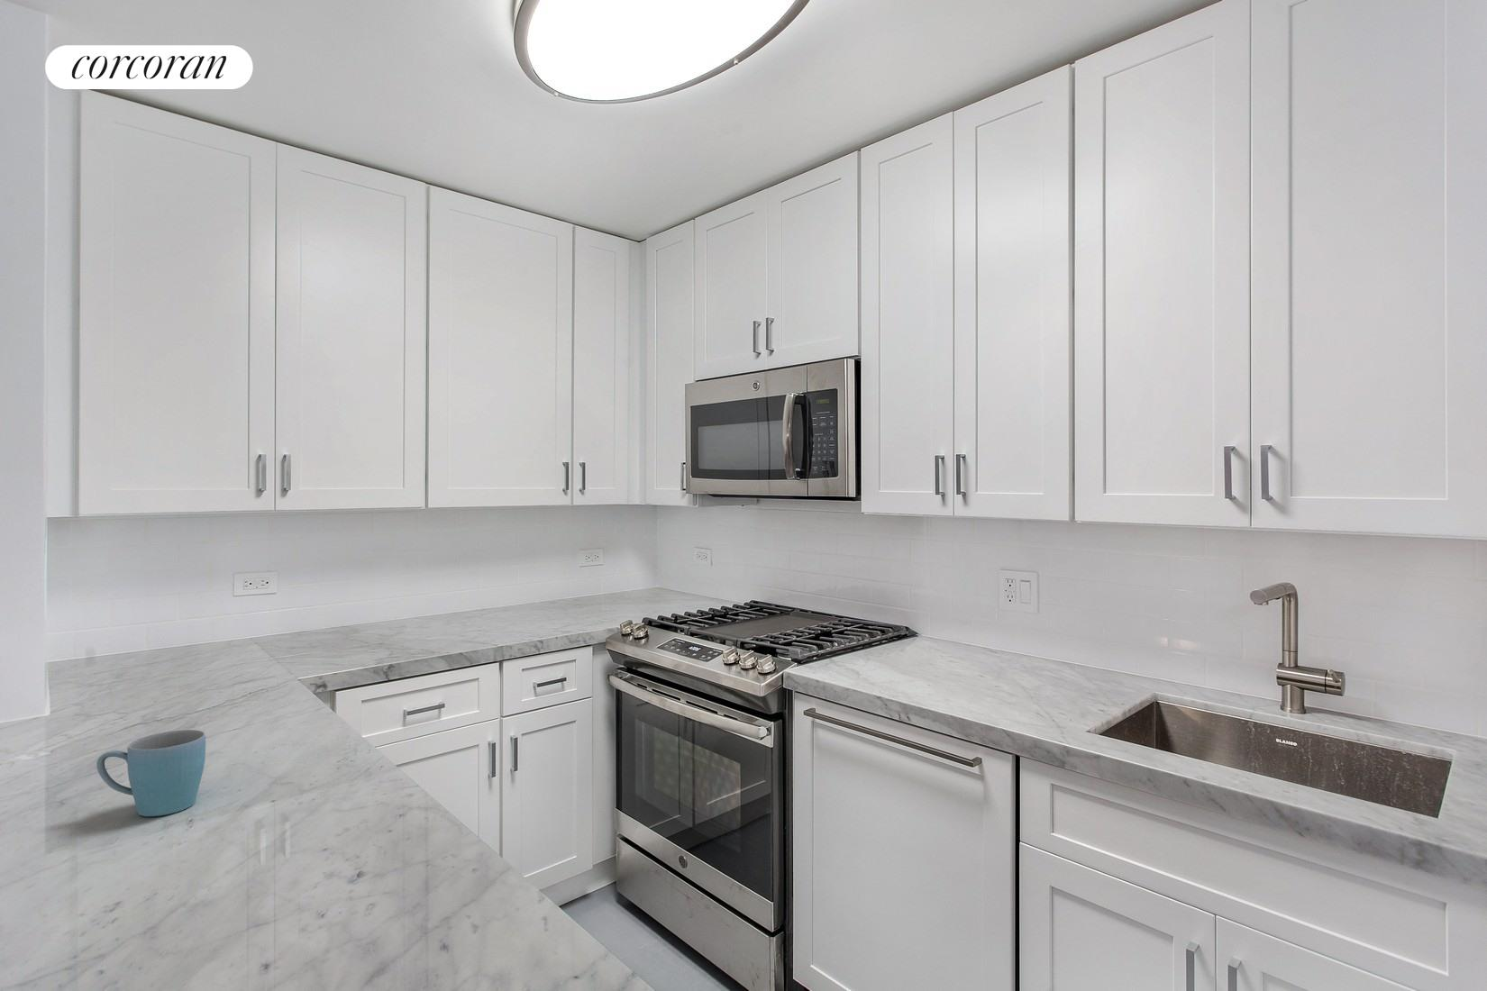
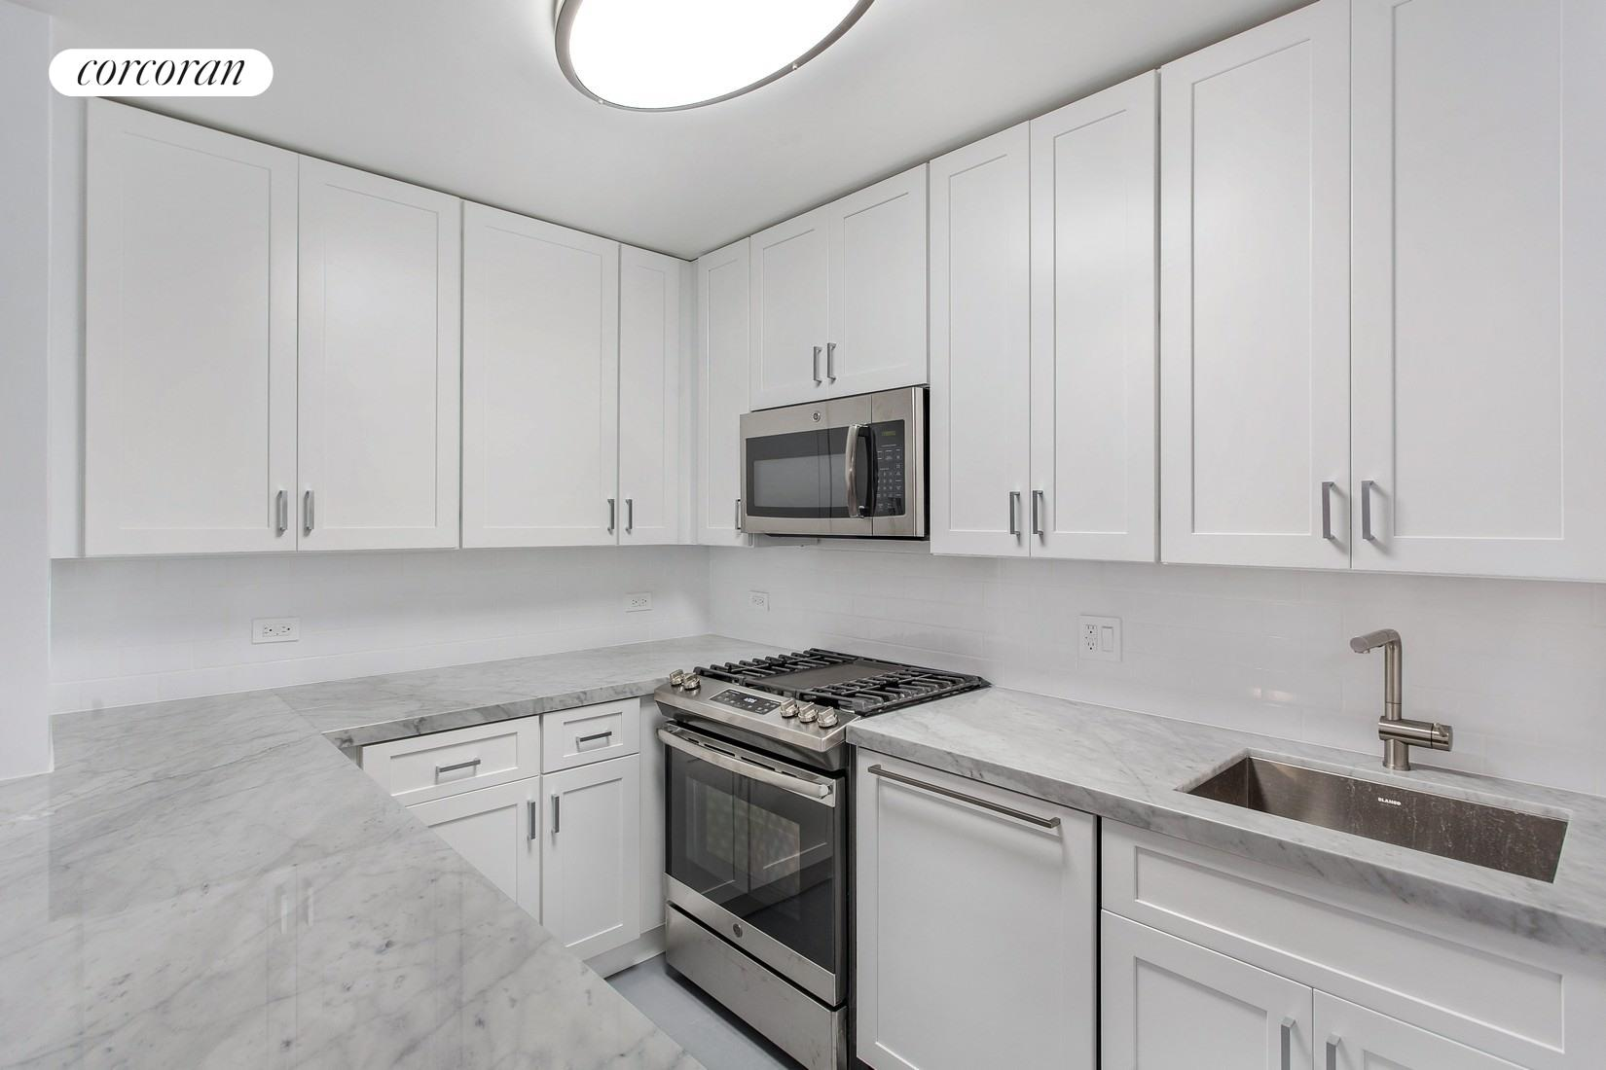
- mug (152, 775)
